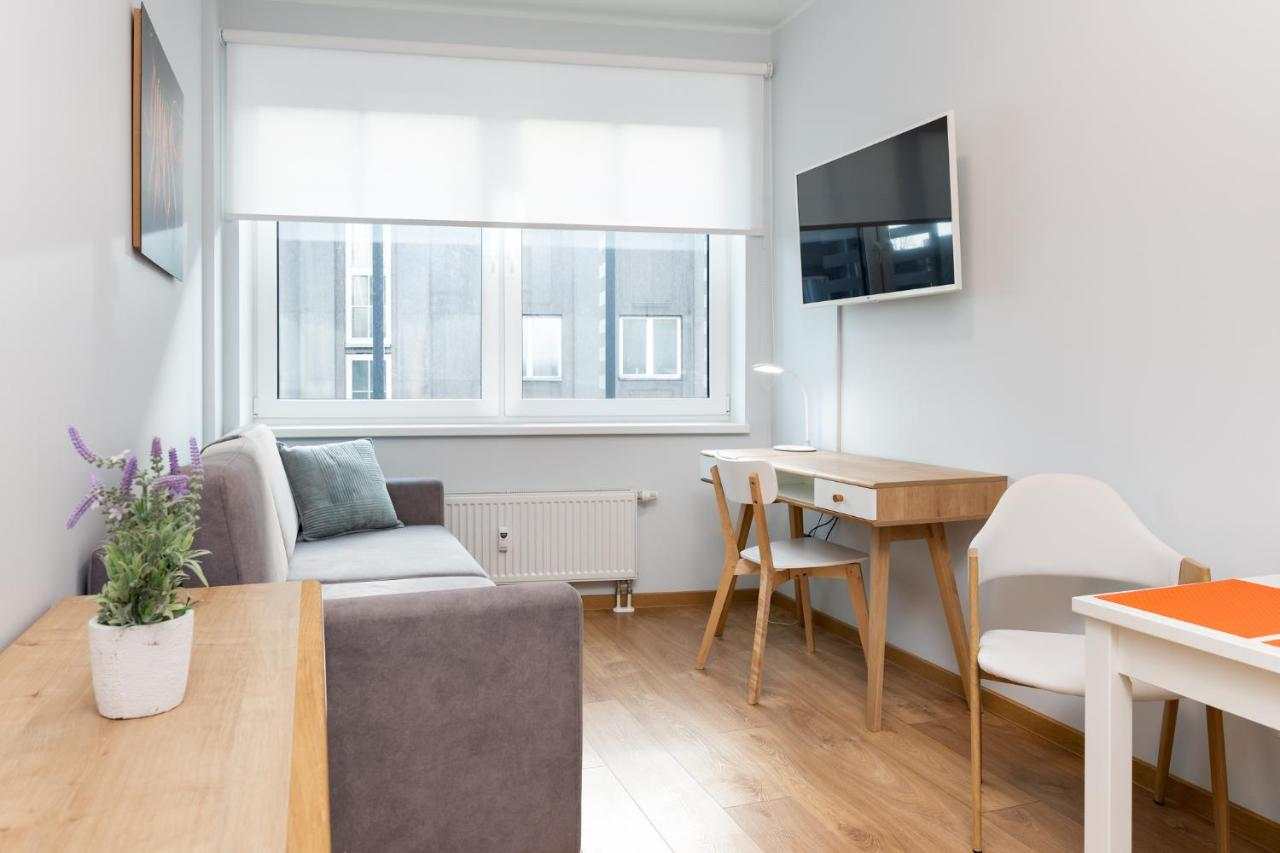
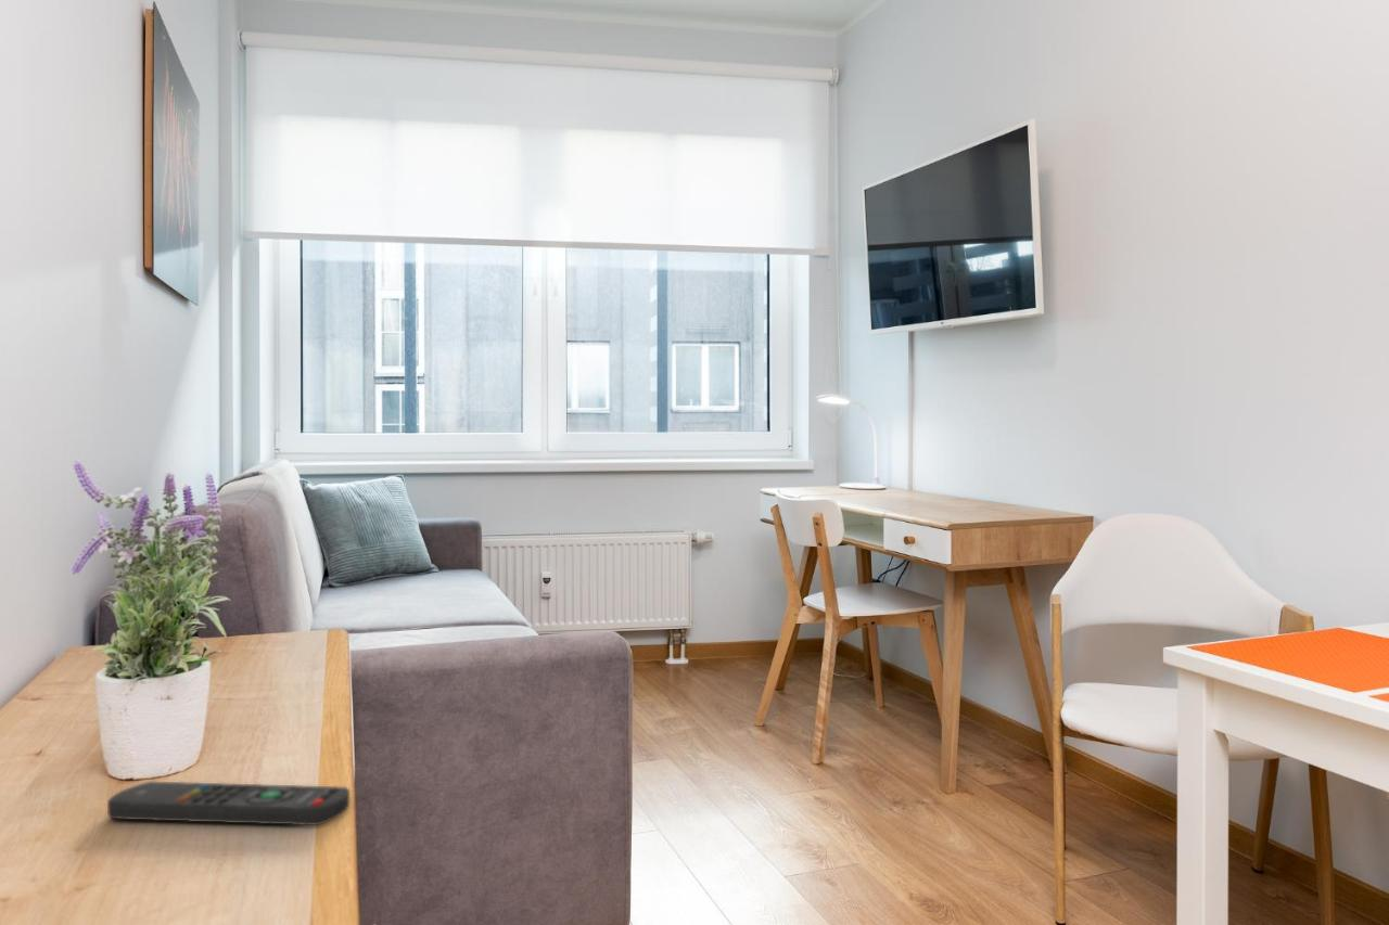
+ remote control (230, 801)
